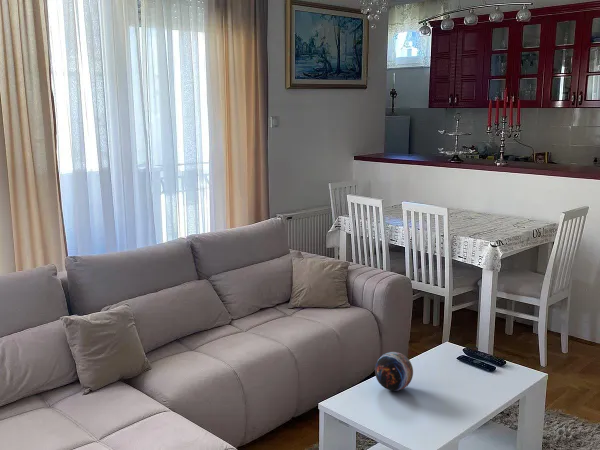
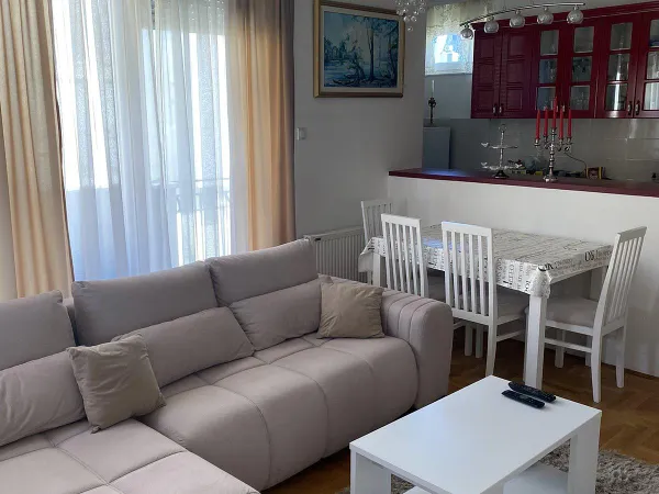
- decorative orb (393, 371)
